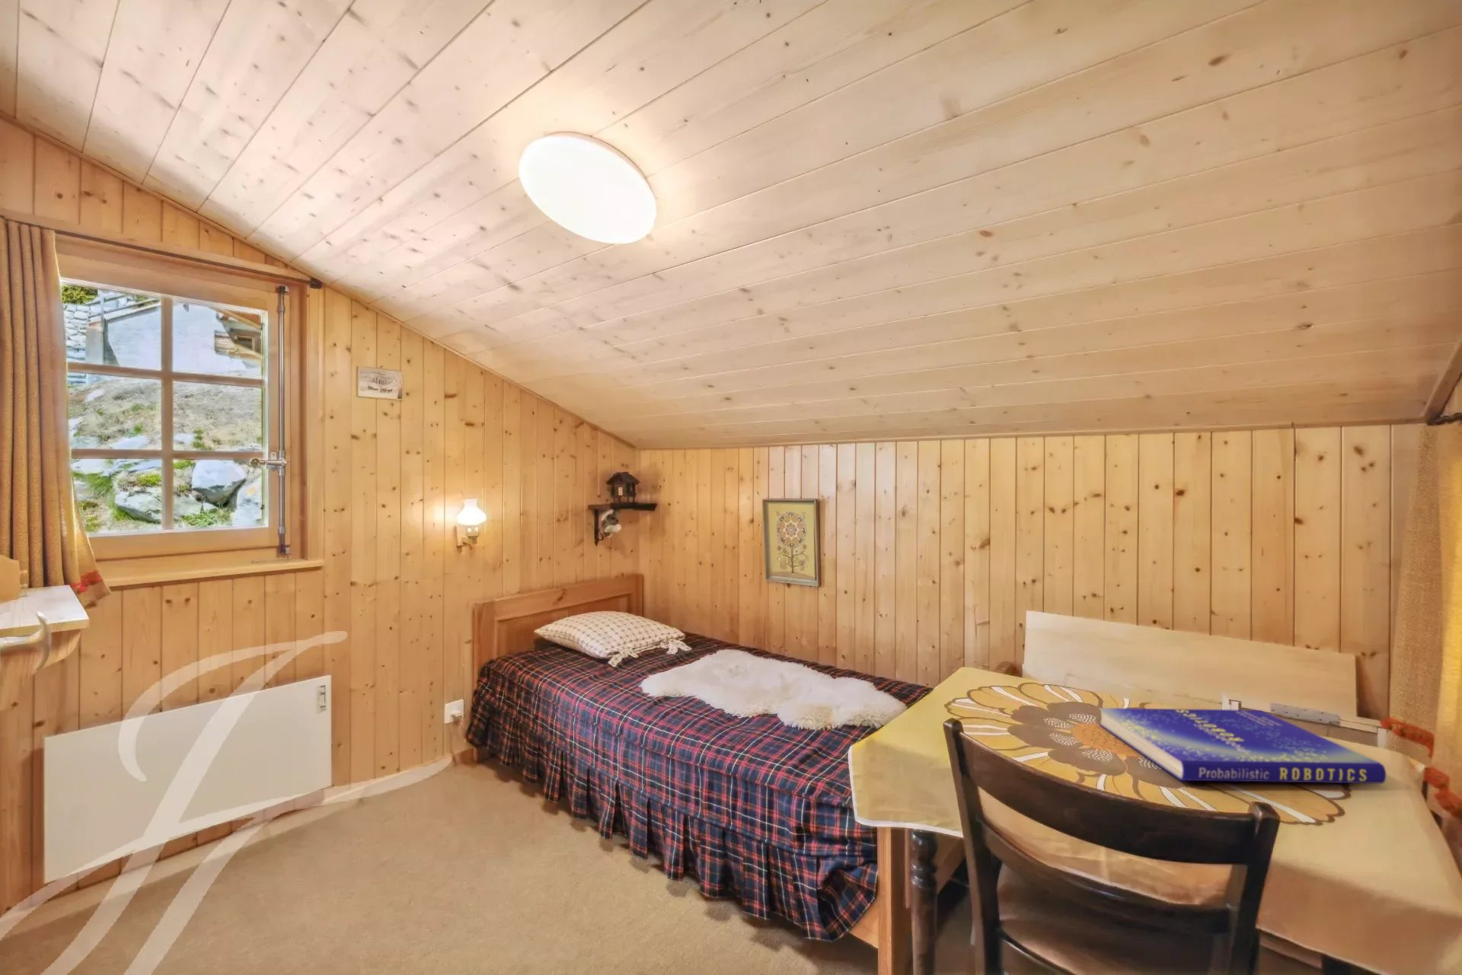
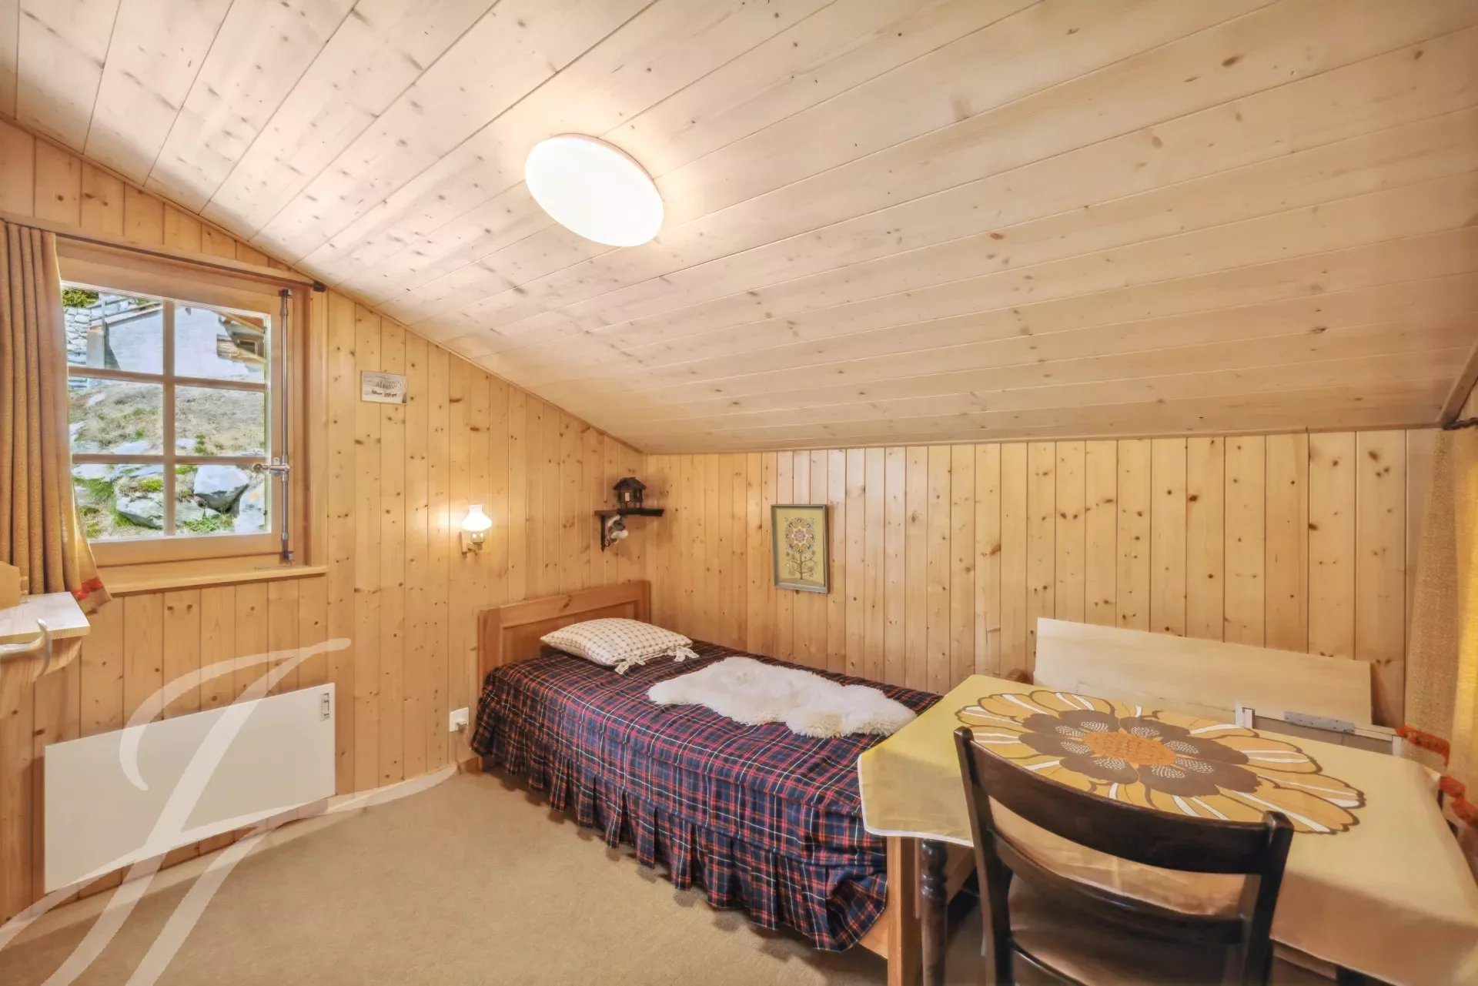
- book (1226, 742)
